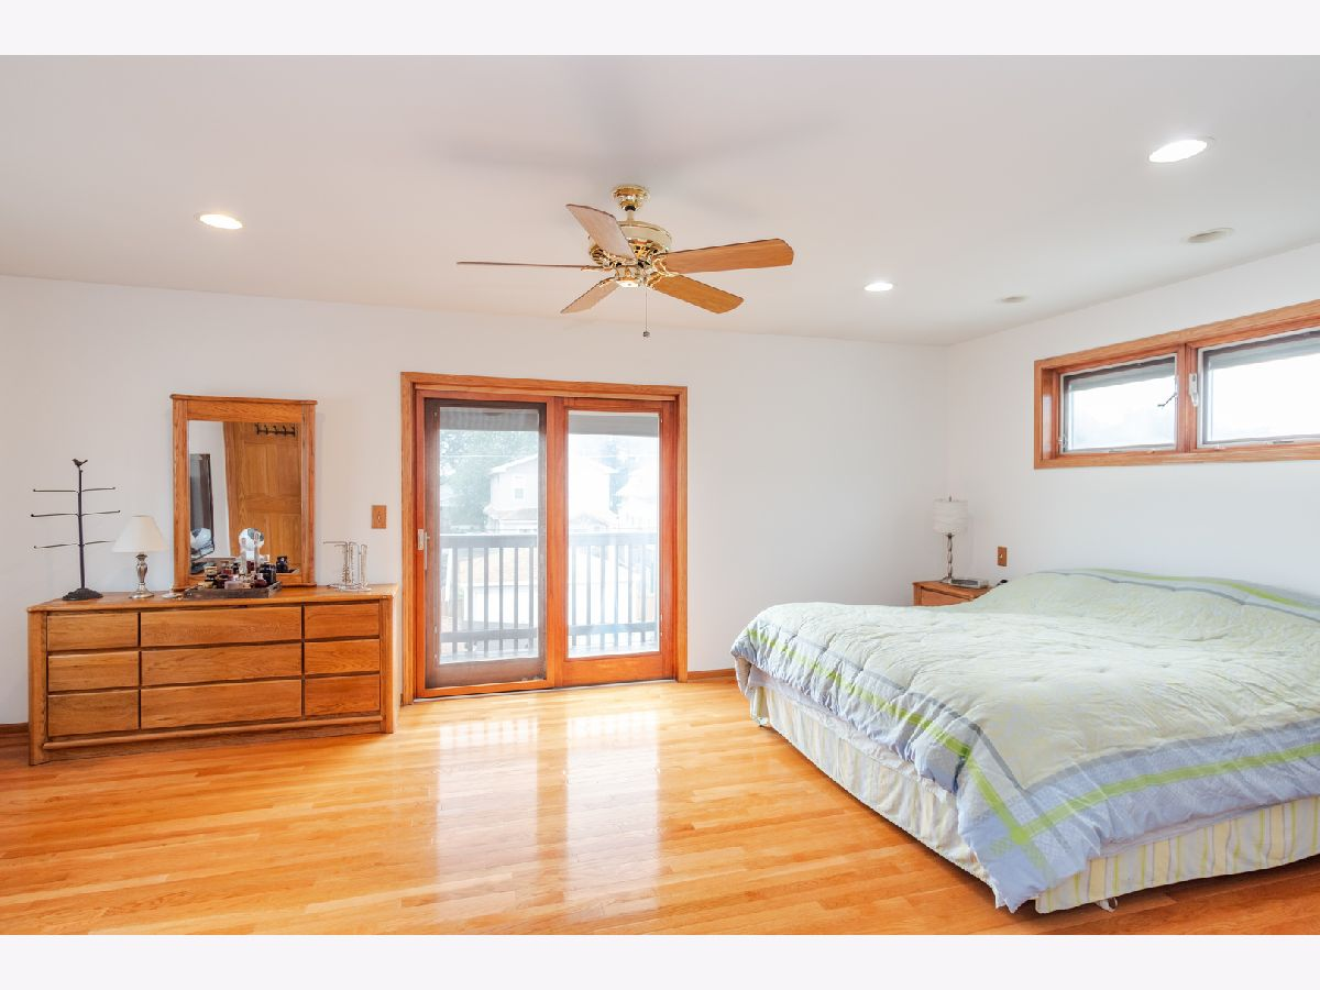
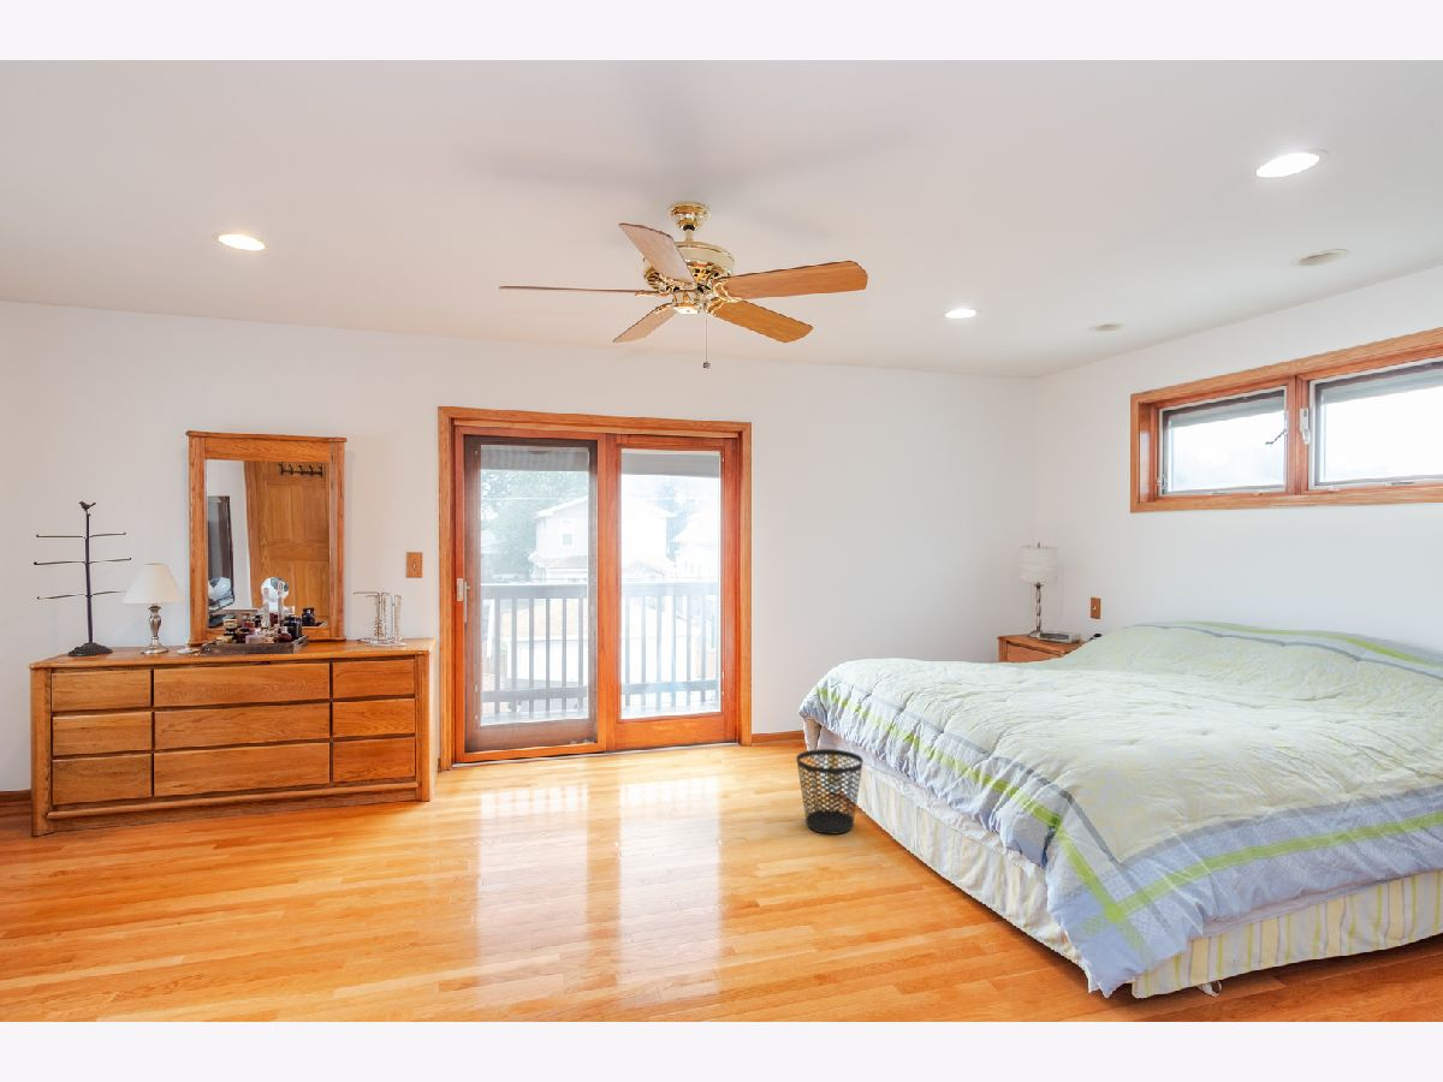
+ wastebasket (829, 791)
